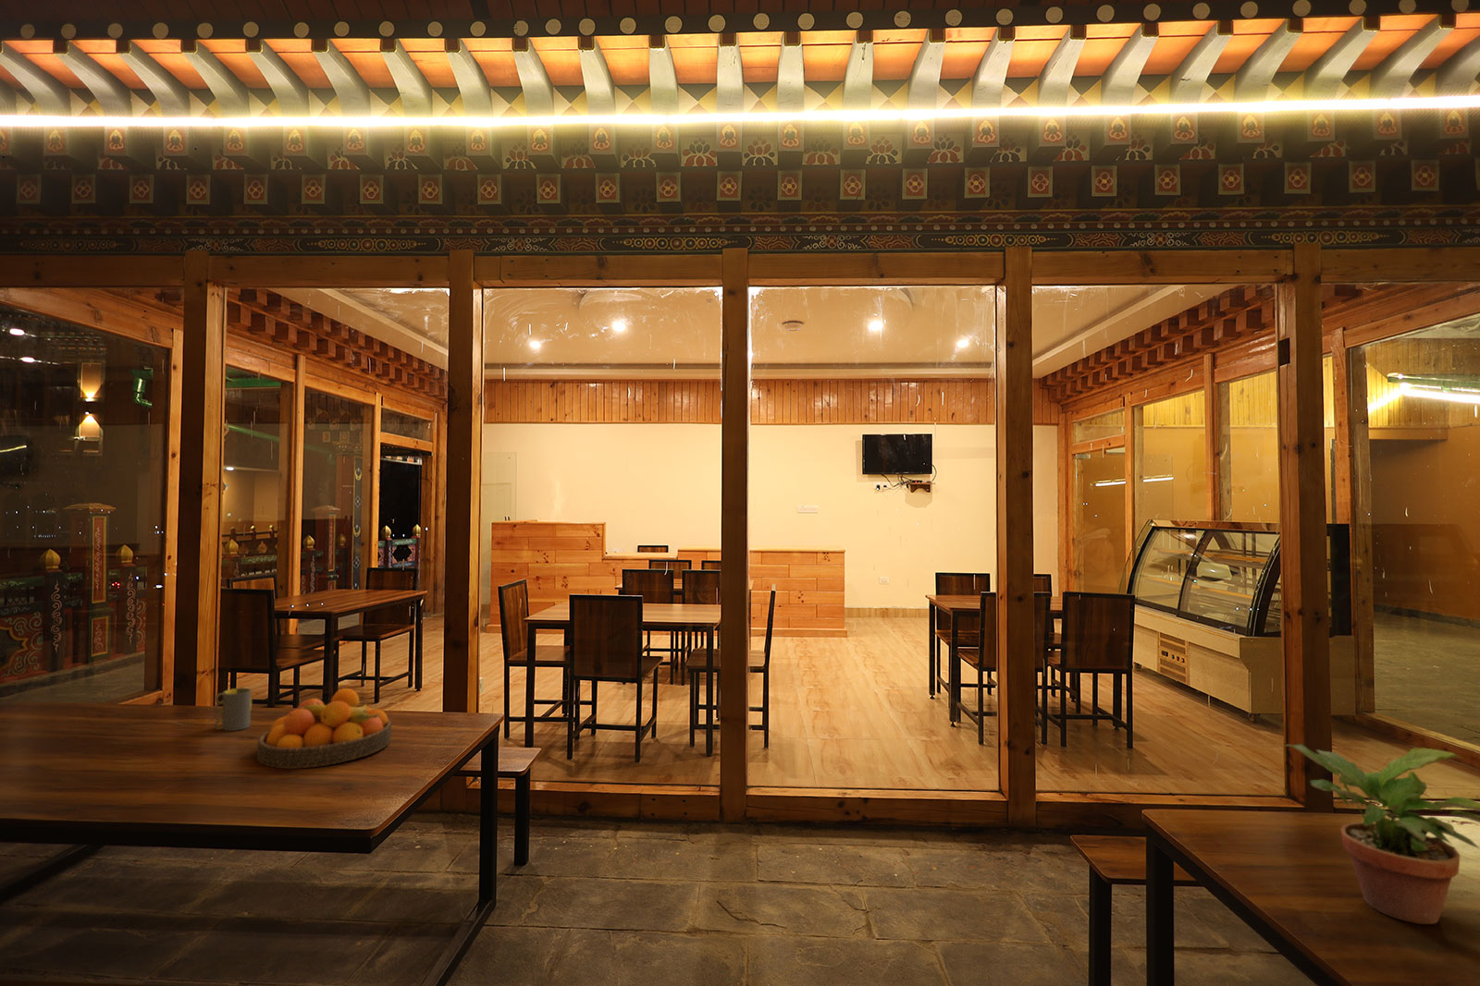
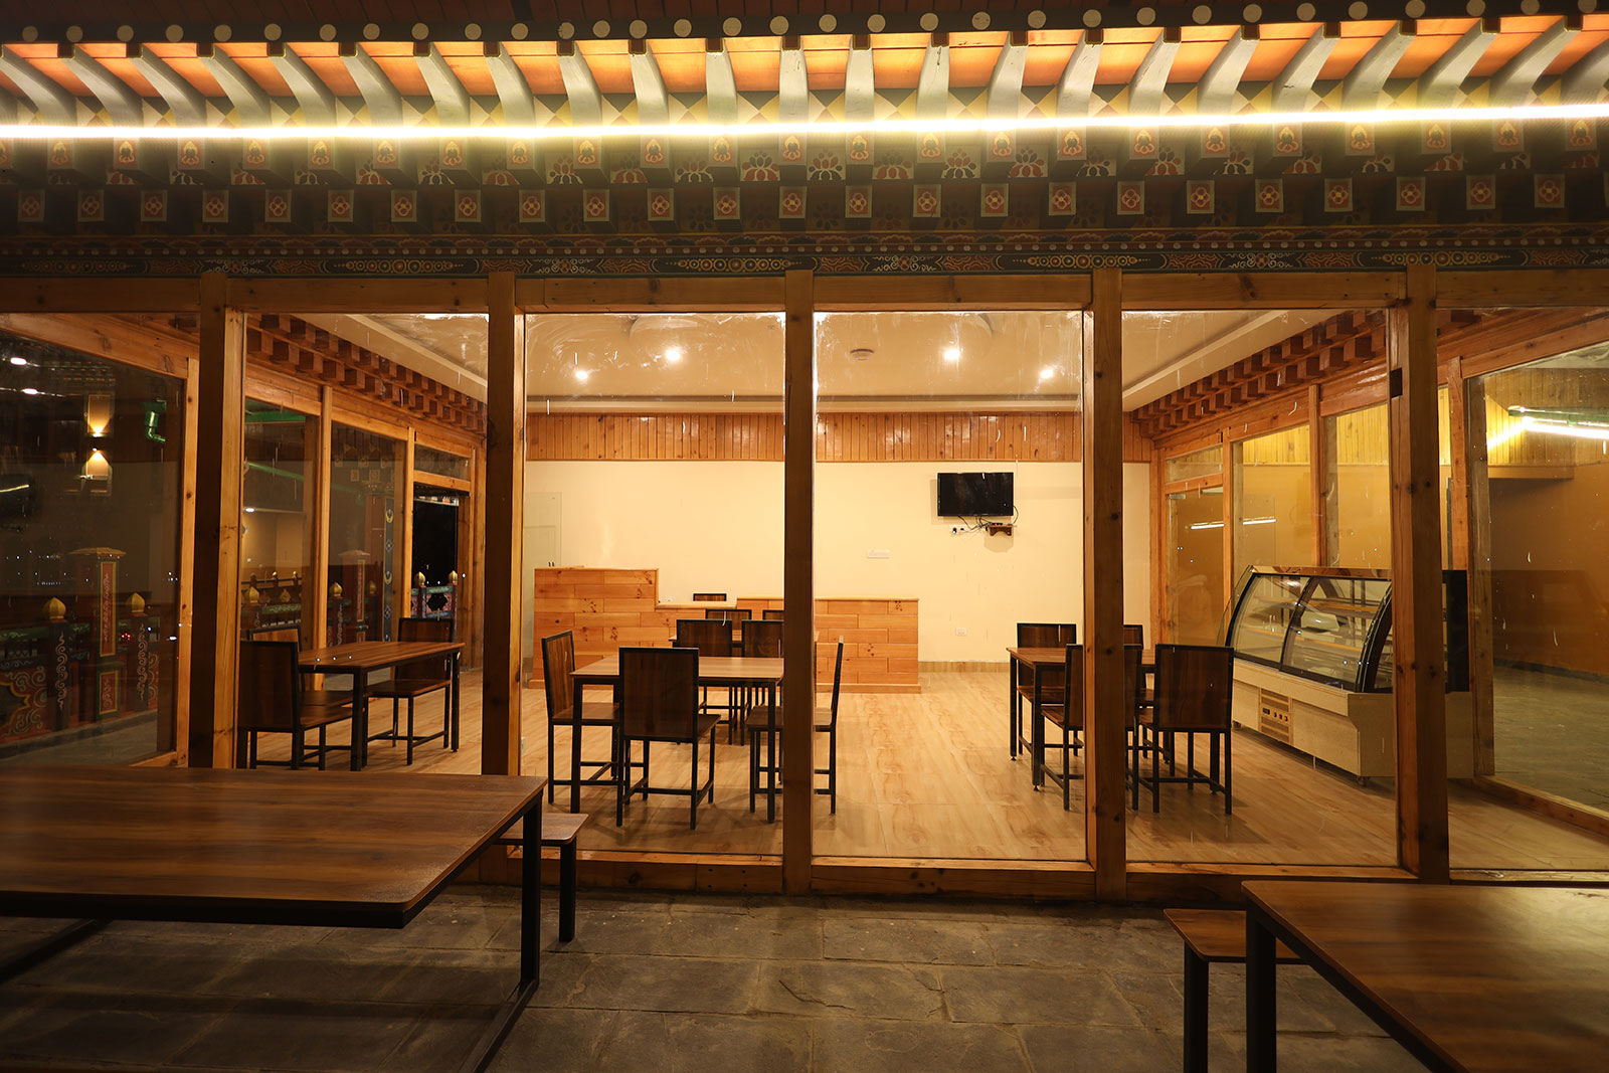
- mug (233, 709)
- potted plant (1379, 828)
- fruit bowl (327, 722)
